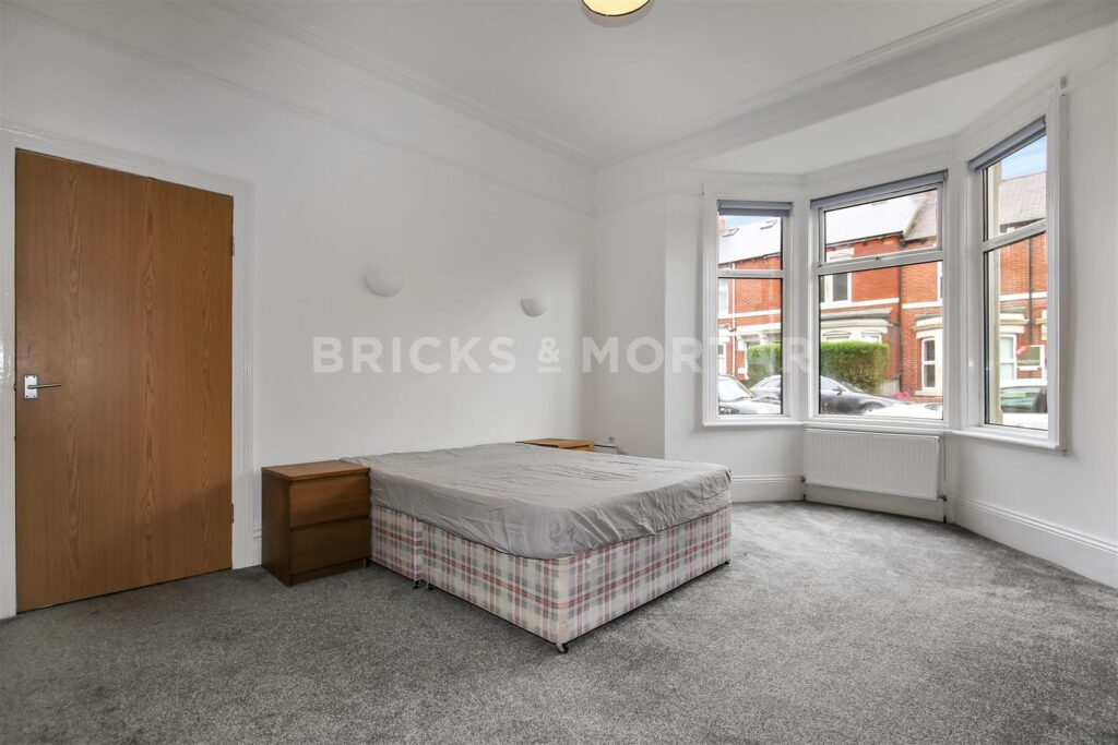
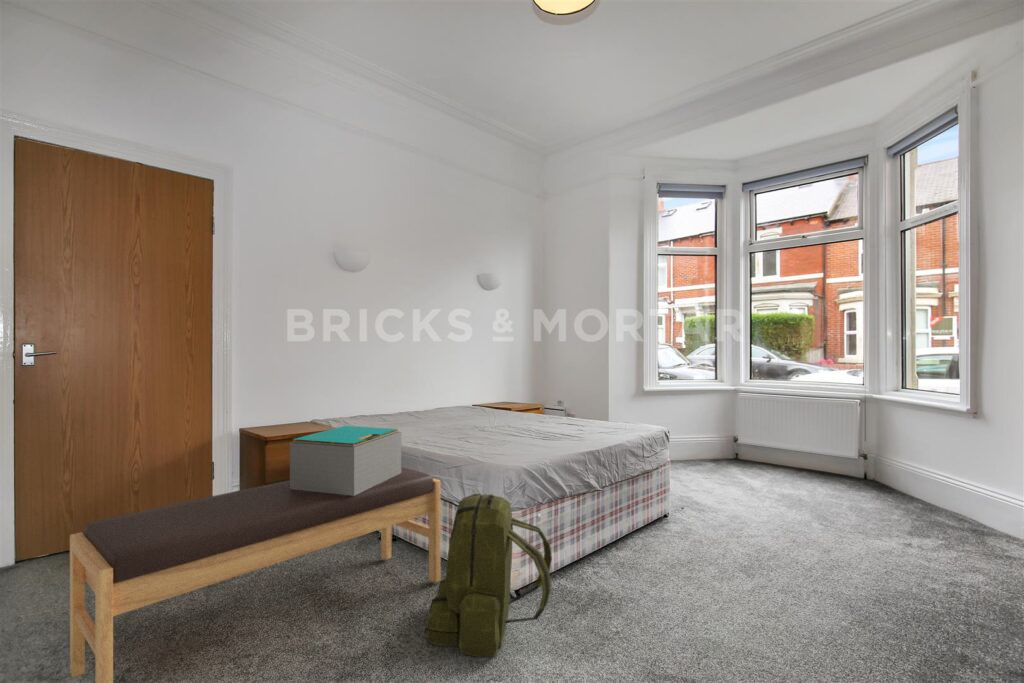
+ decorative box (348, 456)
+ bench (285, 556)
+ backpack (491, 560)
